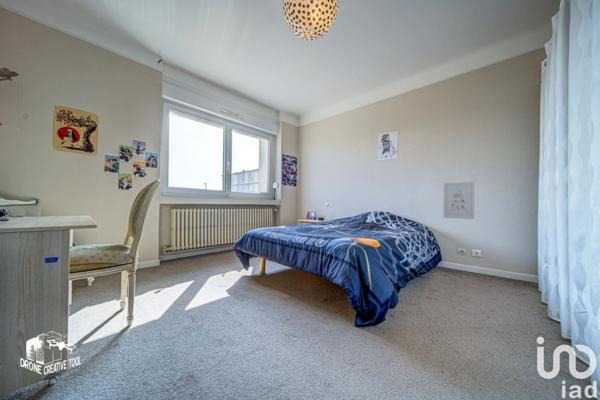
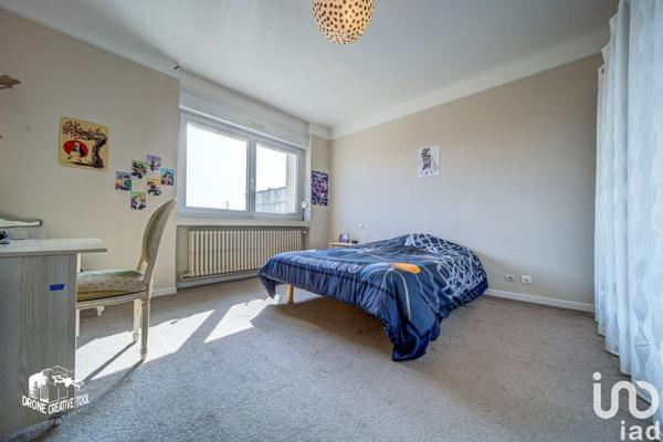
- wall art (458, 200)
